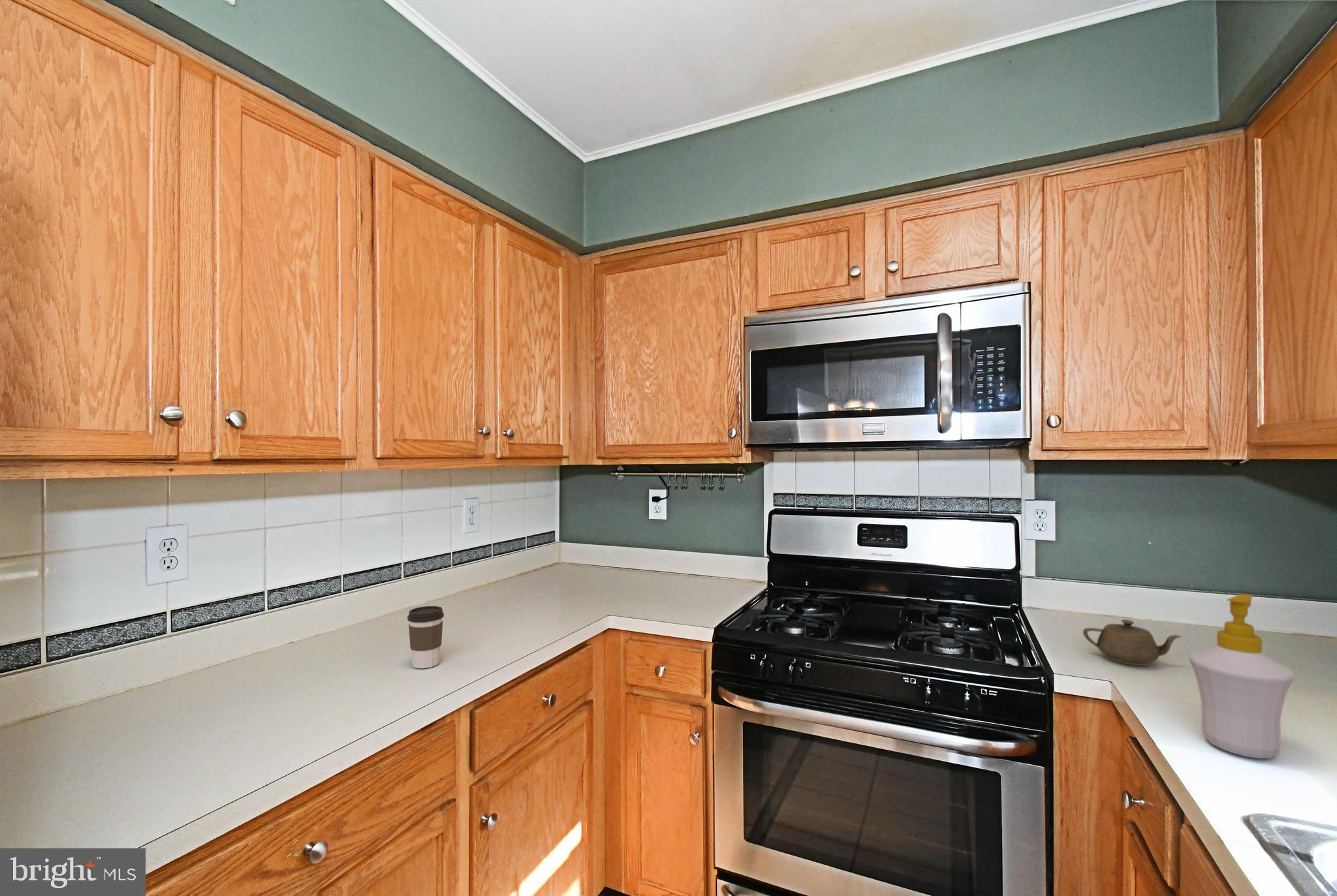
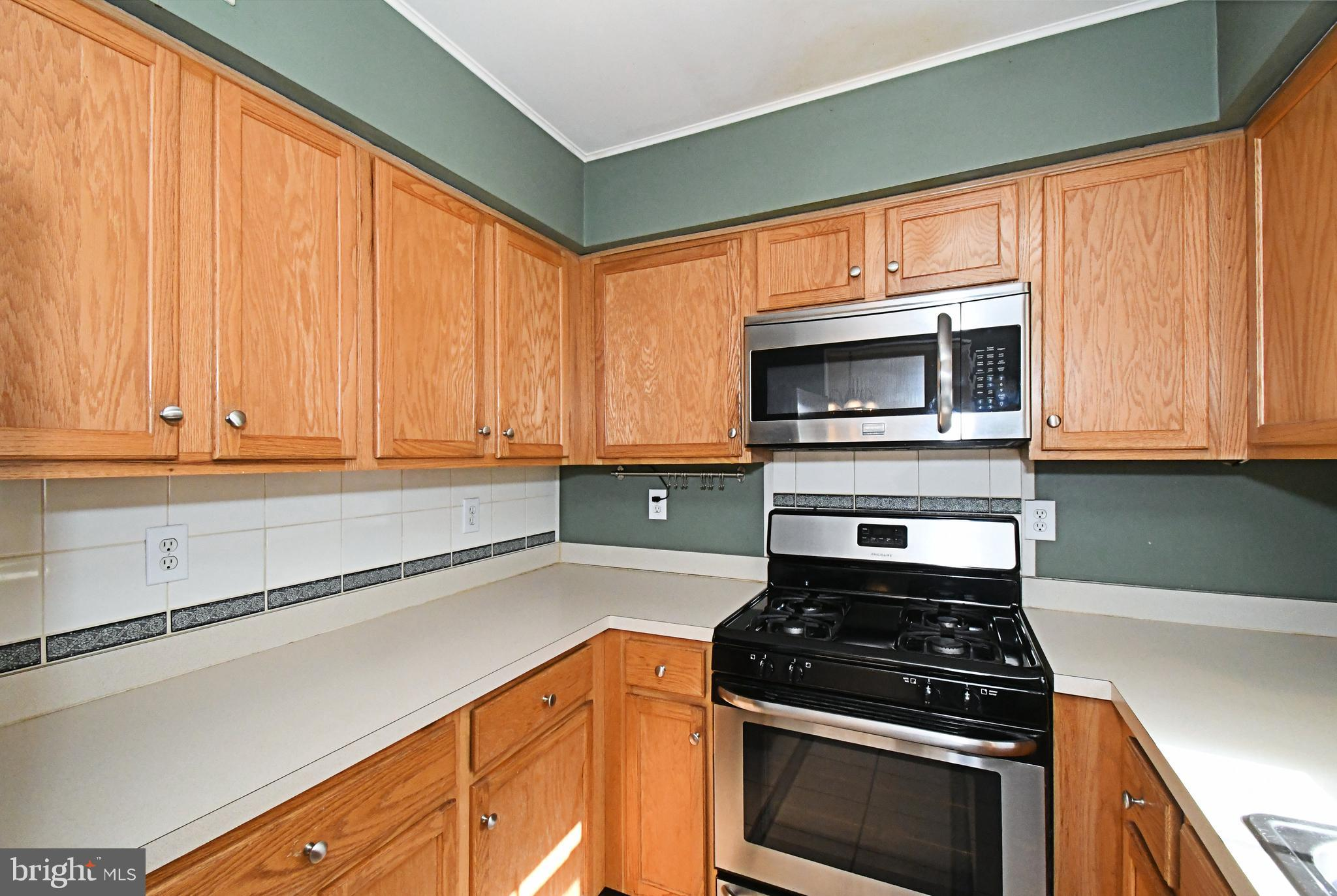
- teapot (1131, 640)
- coffee cup (426, 637)
- soap bottle (1239, 672)
